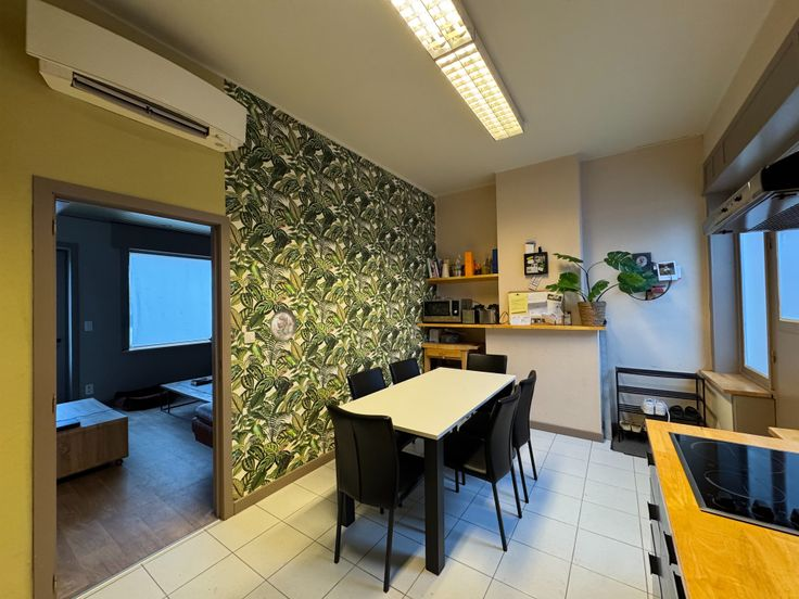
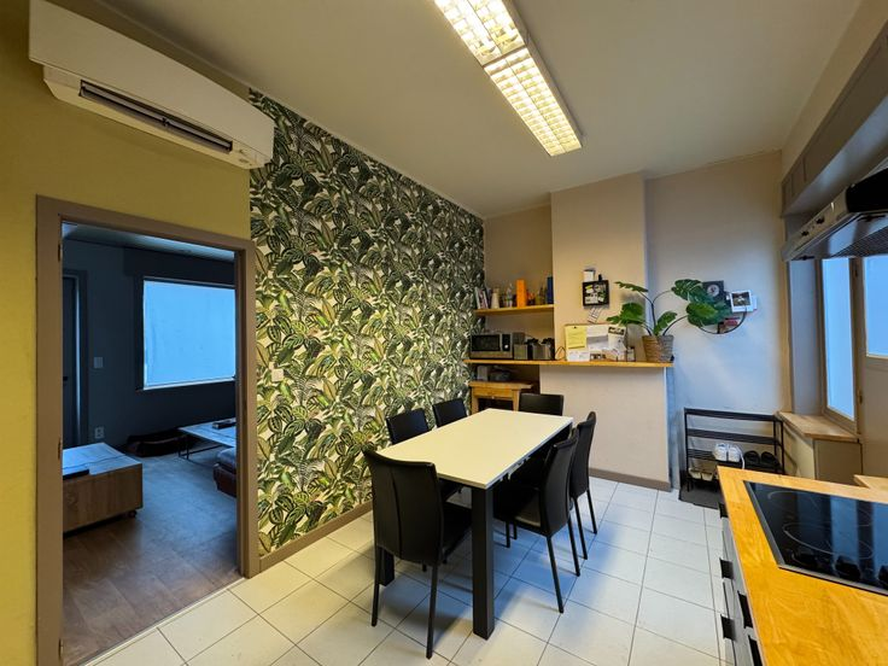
- decorative plate (282, 324)
